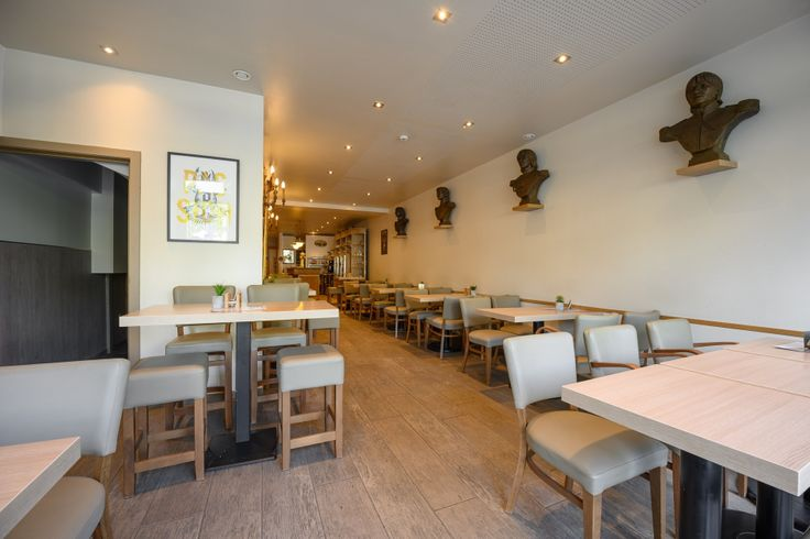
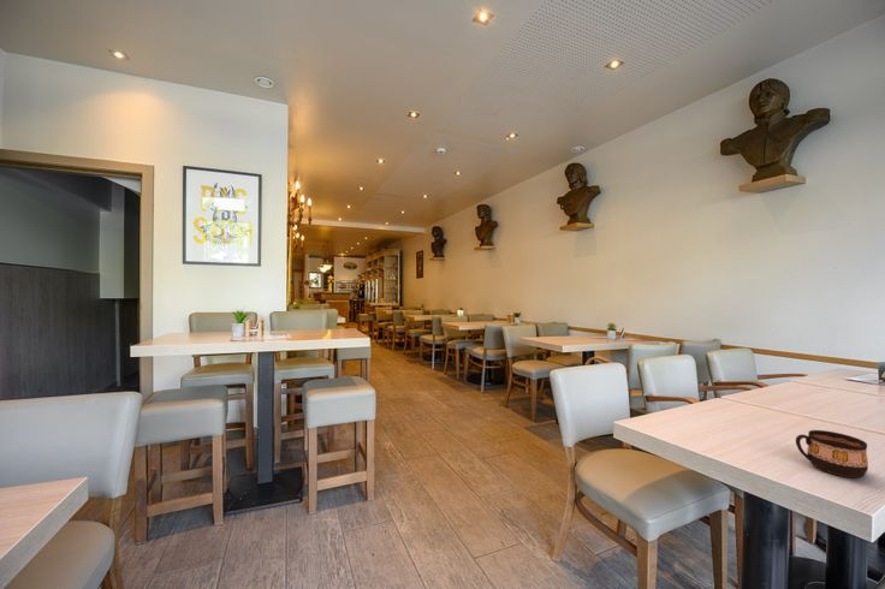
+ cup (832, 452)
